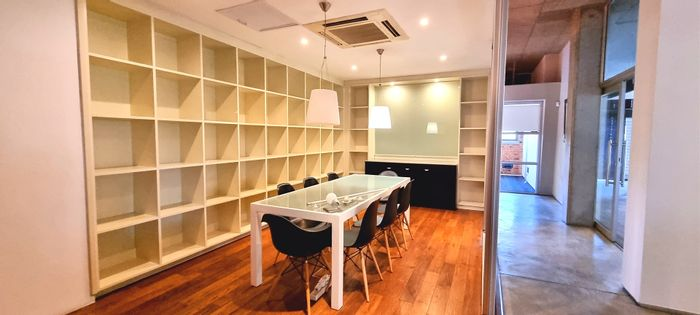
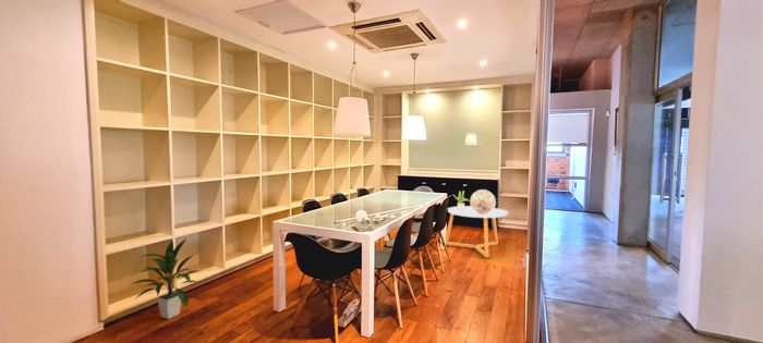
+ coffee table (484, 229)
+ potted plant (461, 199)
+ indoor plant (169, 279)
+ decorative sphere (482, 201)
